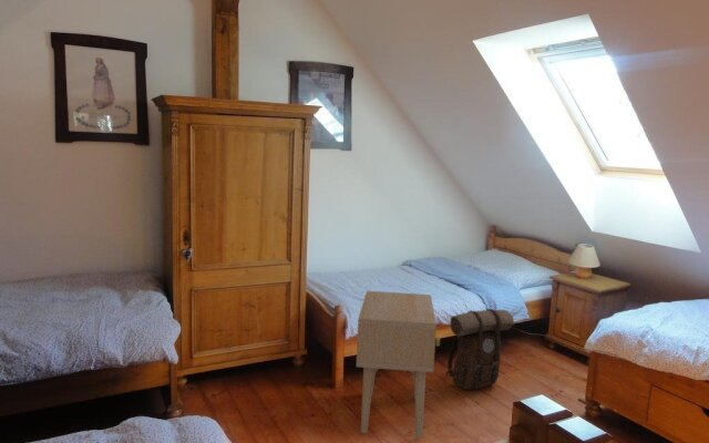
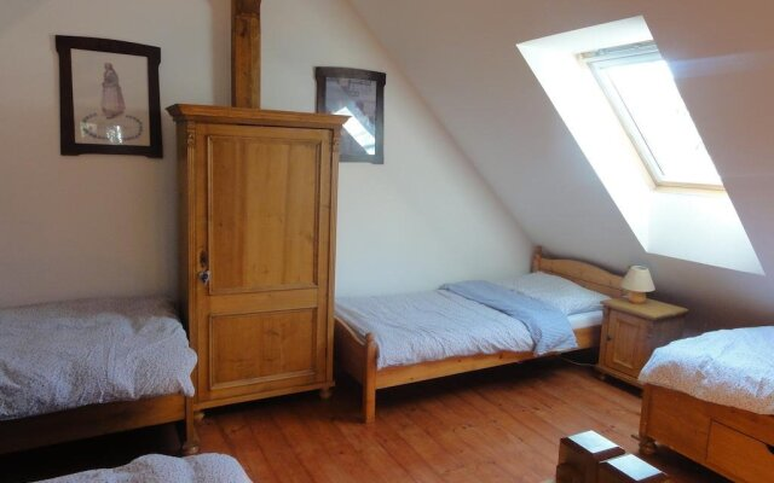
- backpack (472, 346)
- side table (398, 361)
